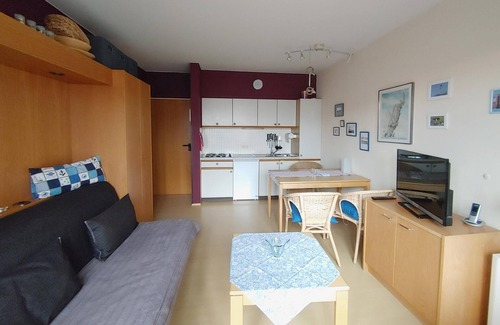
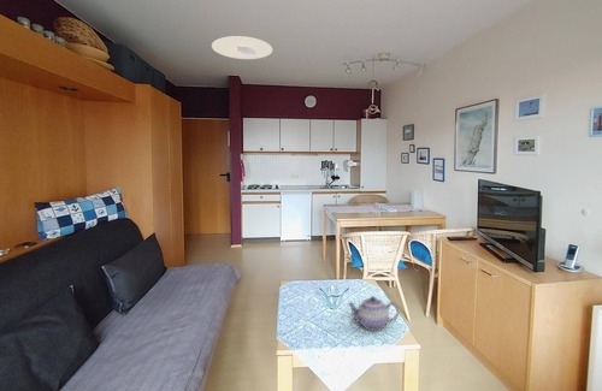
+ ceiling light (242, 46)
+ teapot (372, 310)
